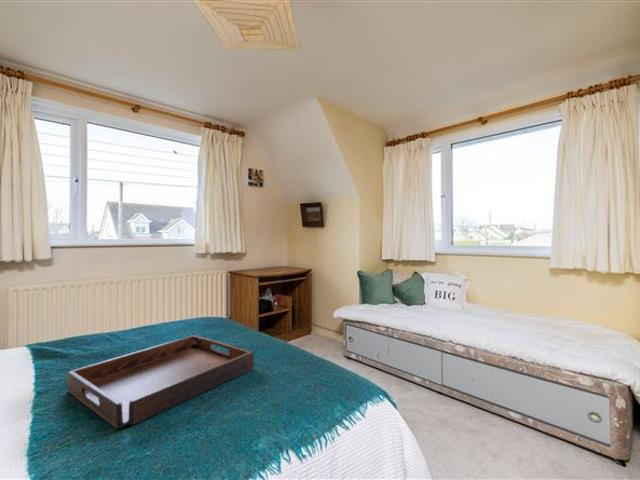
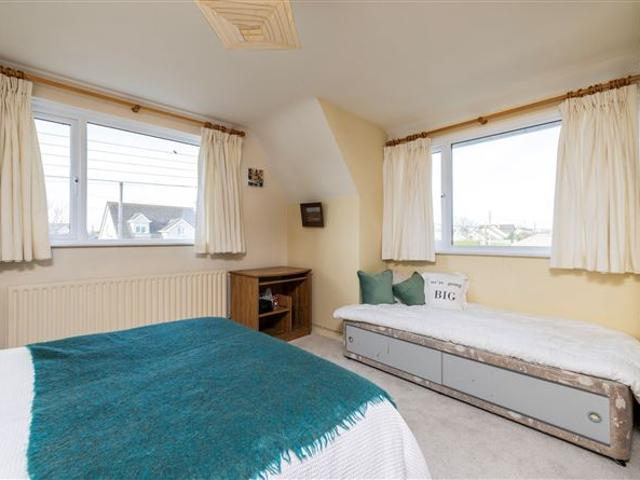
- serving tray (167, 369)
